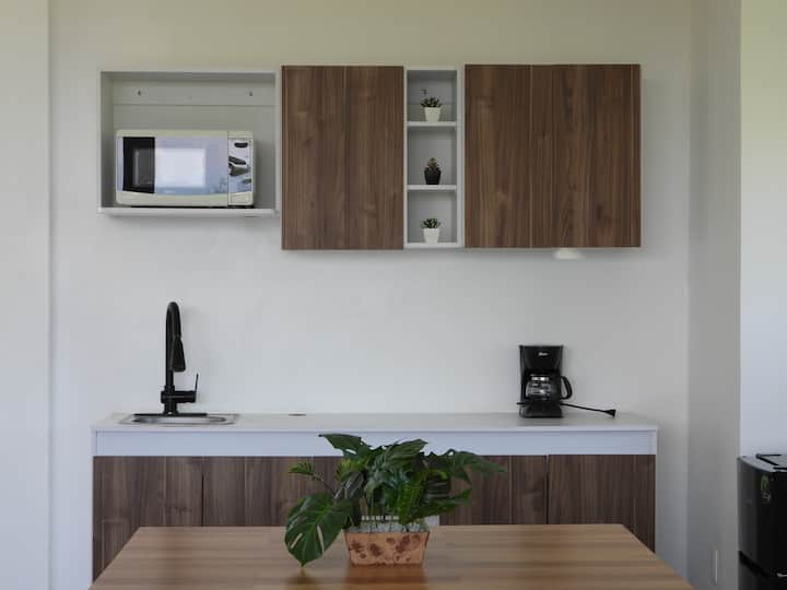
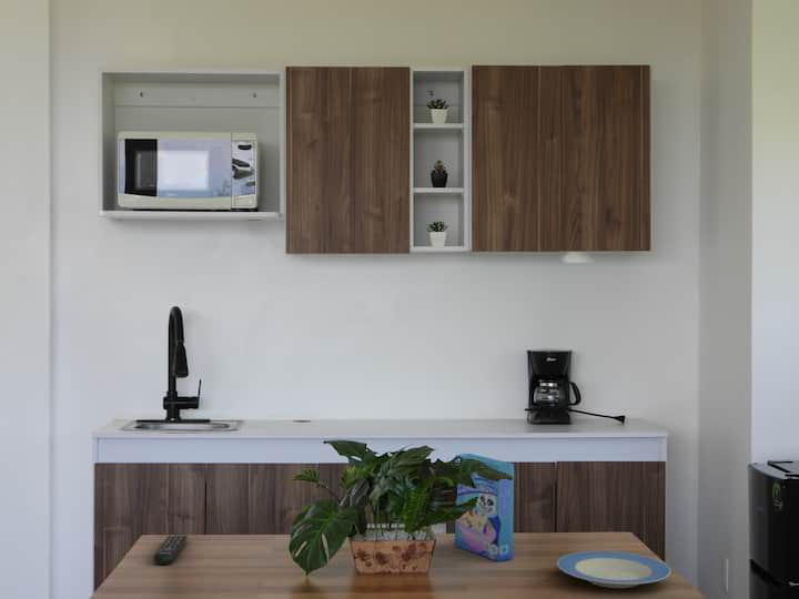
+ remote control (171, 548)
+ plate (613, 572)
+ cereal box (483, 505)
